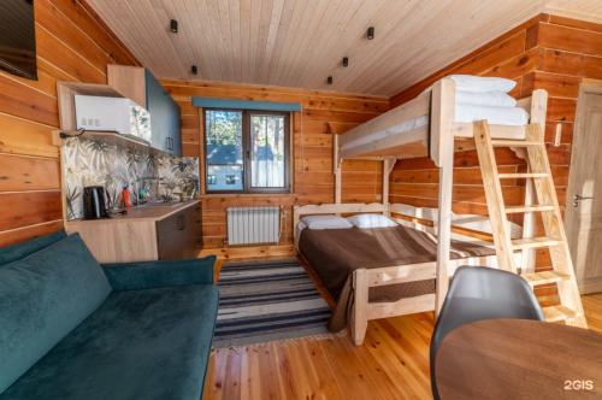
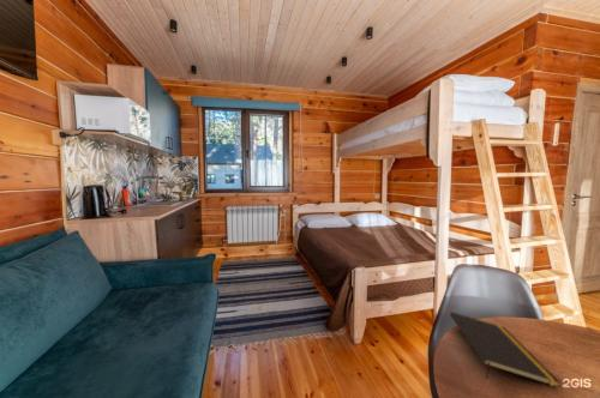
+ notepad (494, 343)
